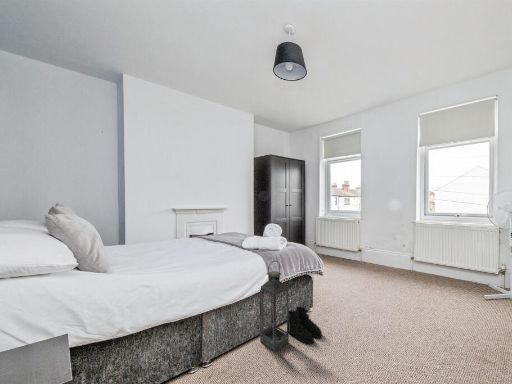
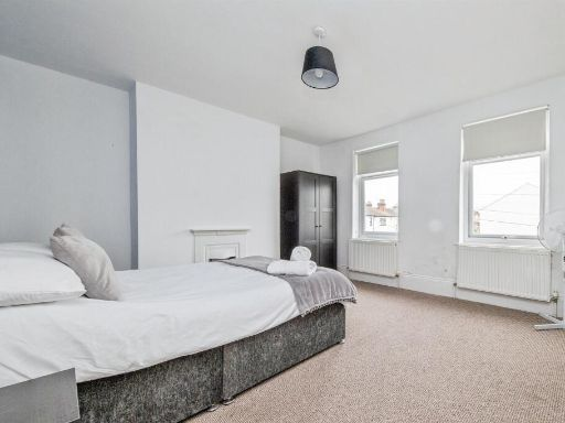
- boots (303, 322)
- lantern (273, 301)
